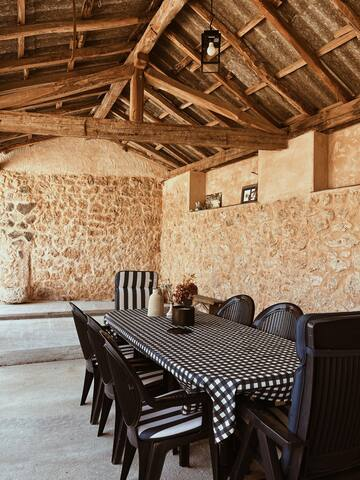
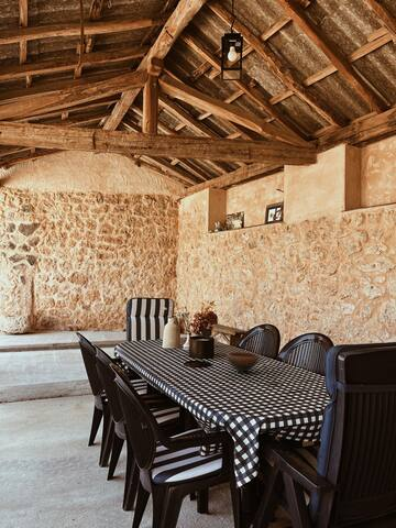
+ bowl (242, 362)
